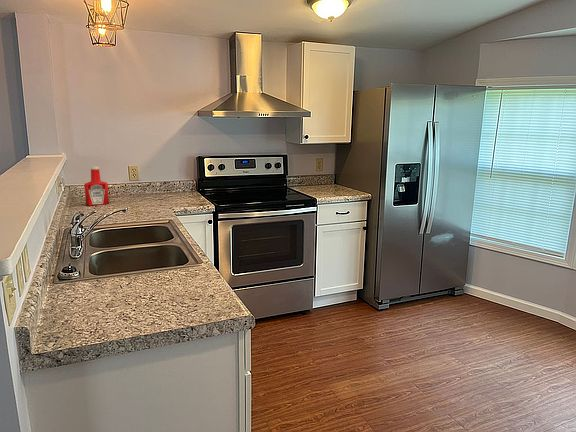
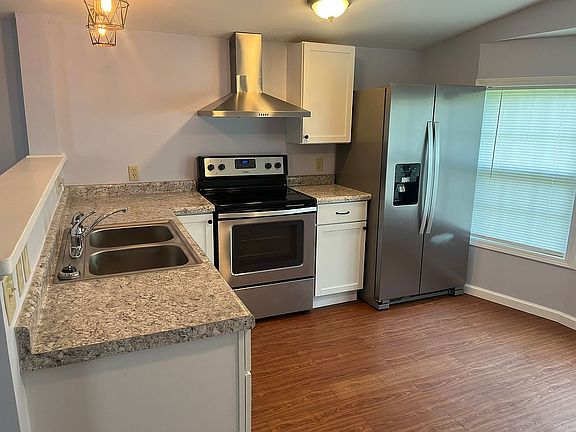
- soap bottle (96, 185)
